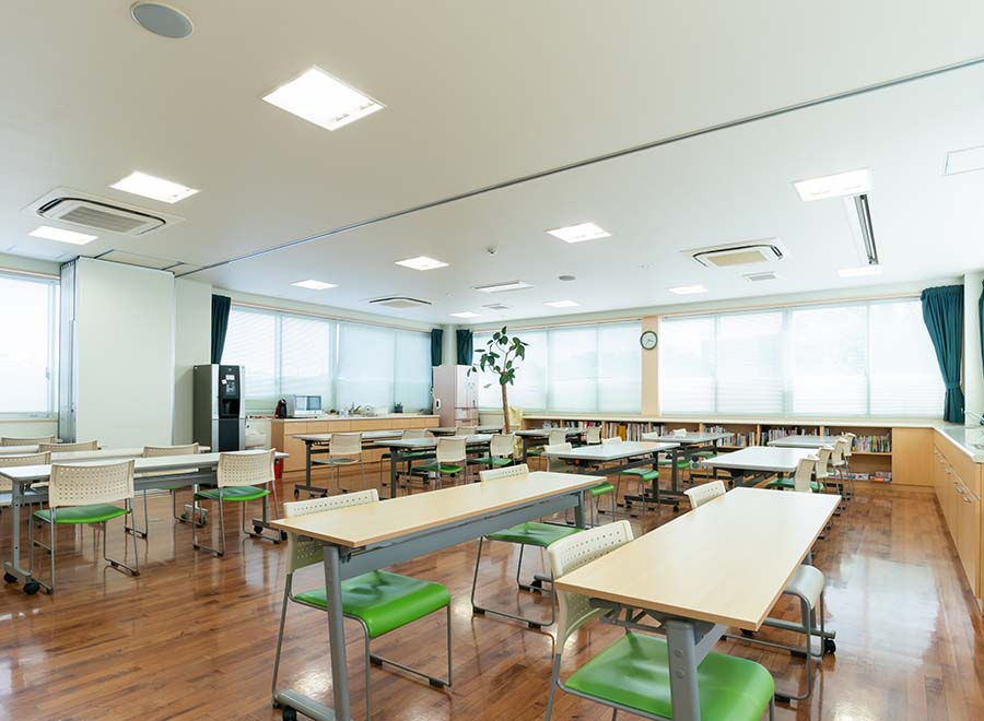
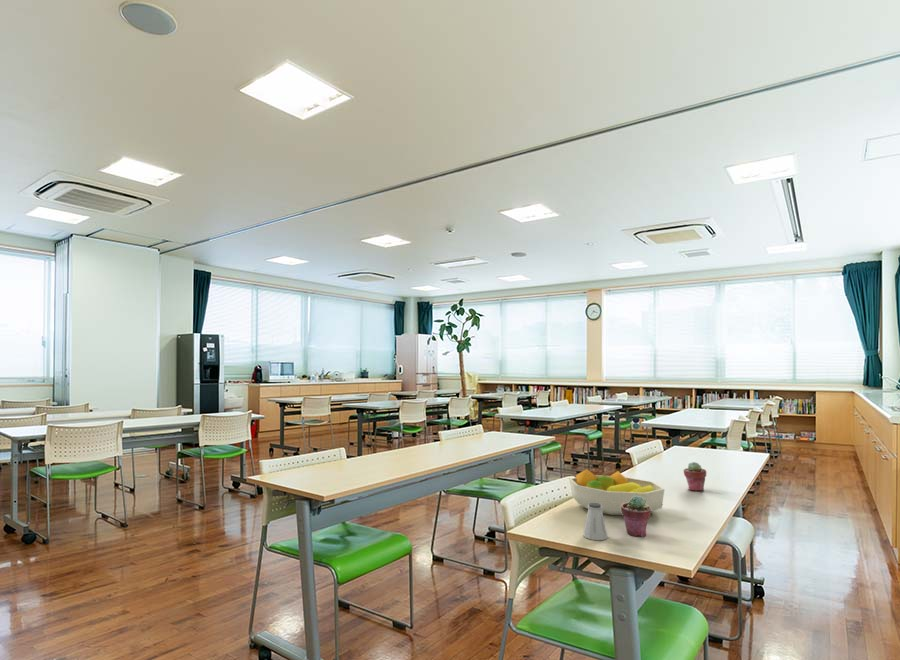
+ saltshaker (595, 520)
+ potted succulent (636, 514)
+ potted succulent (695, 475)
+ fruit bowl (615, 490)
